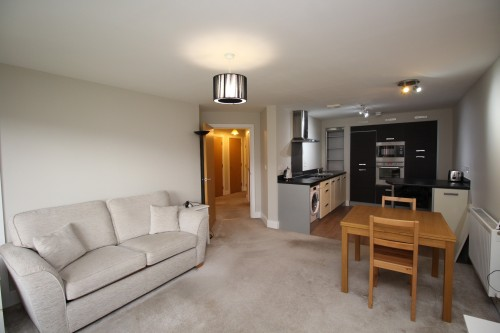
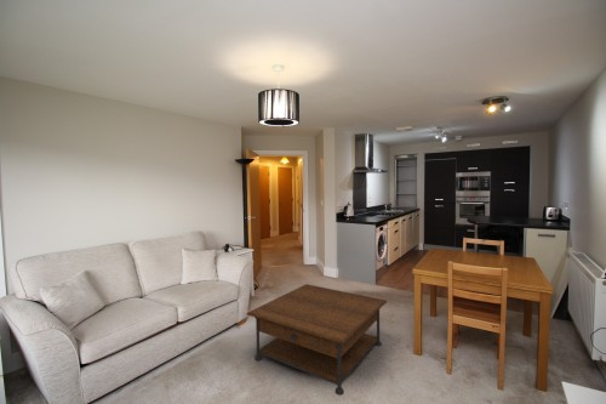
+ coffee table (320, 328)
